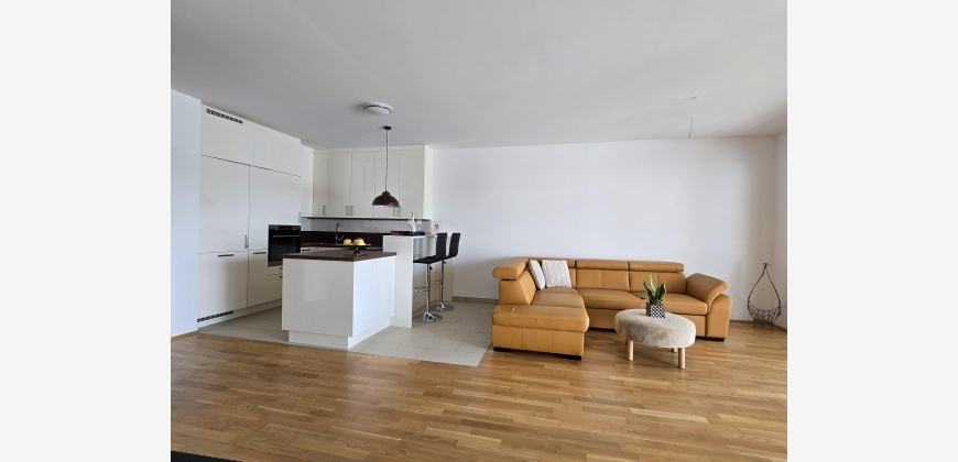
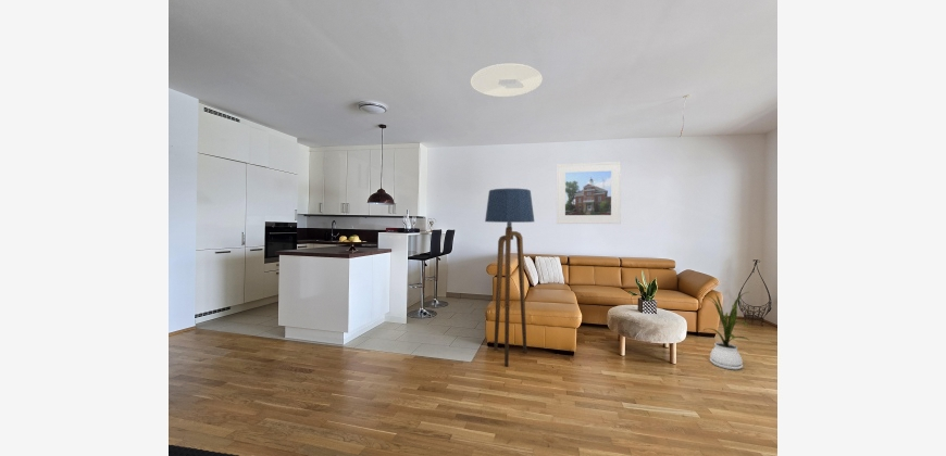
+ ceiling light (506, 78)
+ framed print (587, 193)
+ house plant (727, 326)
+ floor lamp (509, 274)
